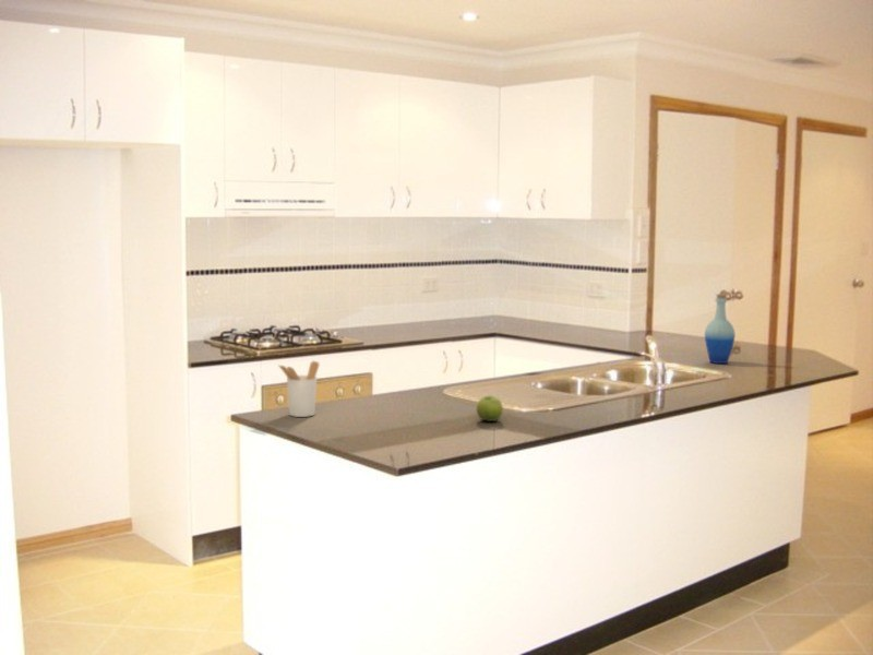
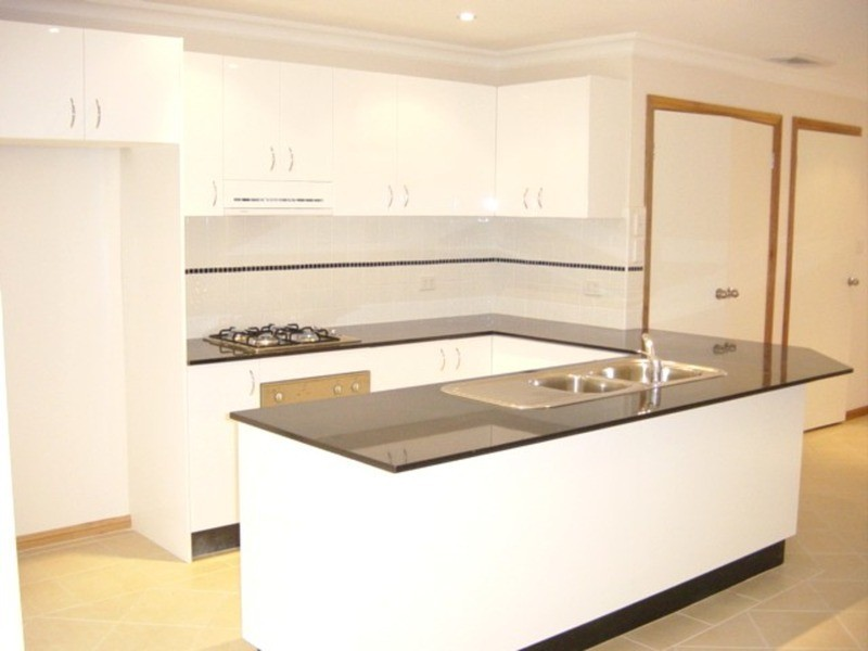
- bottle (719, 327)
- fruit (489, 407)
- utensil holder (297, 388)
